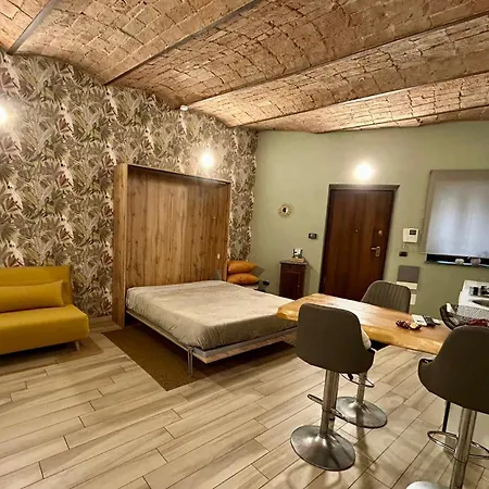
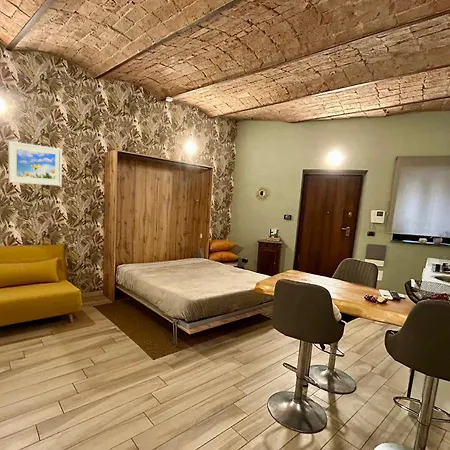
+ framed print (36, 164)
